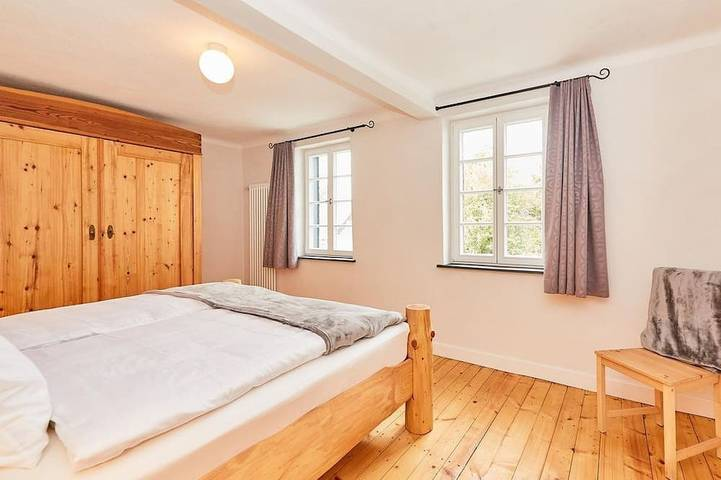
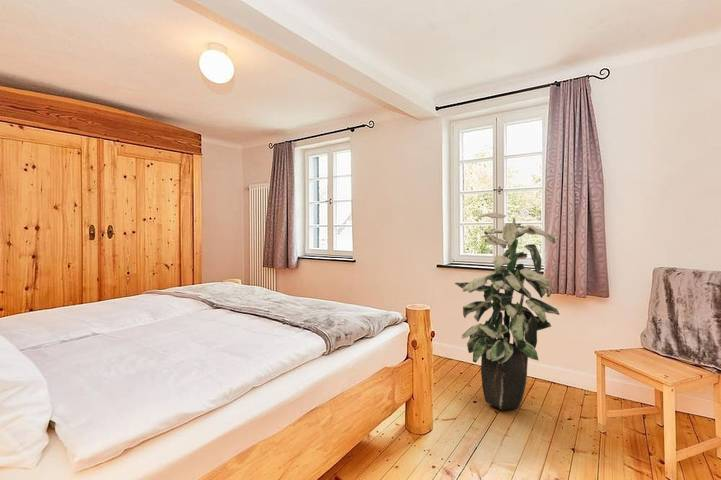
+ indoor plant (503, 307)
